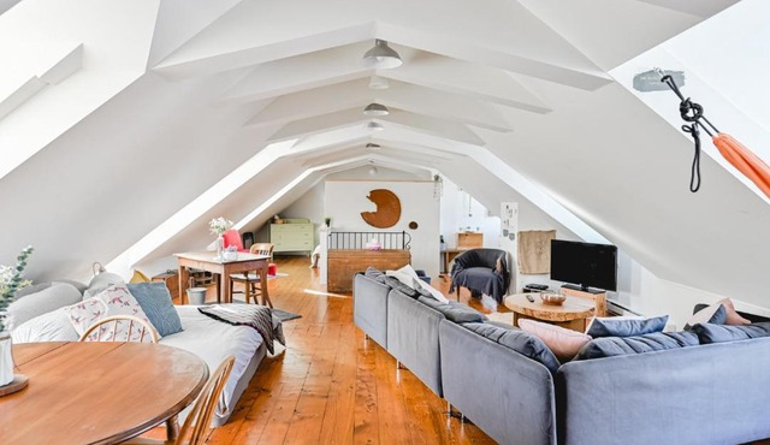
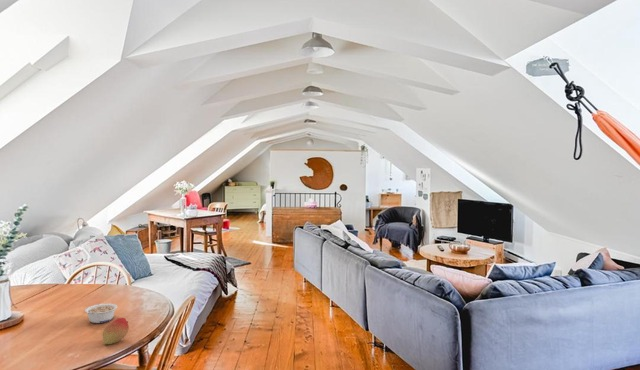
+ fruit (116, 330)
+ legume (101, 312)
